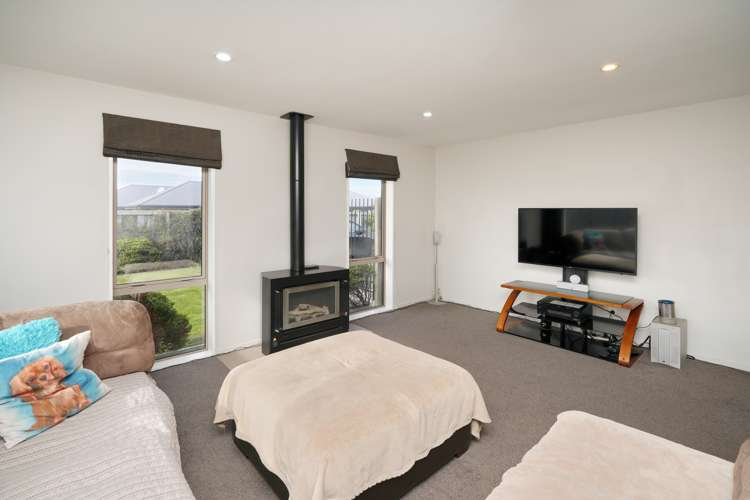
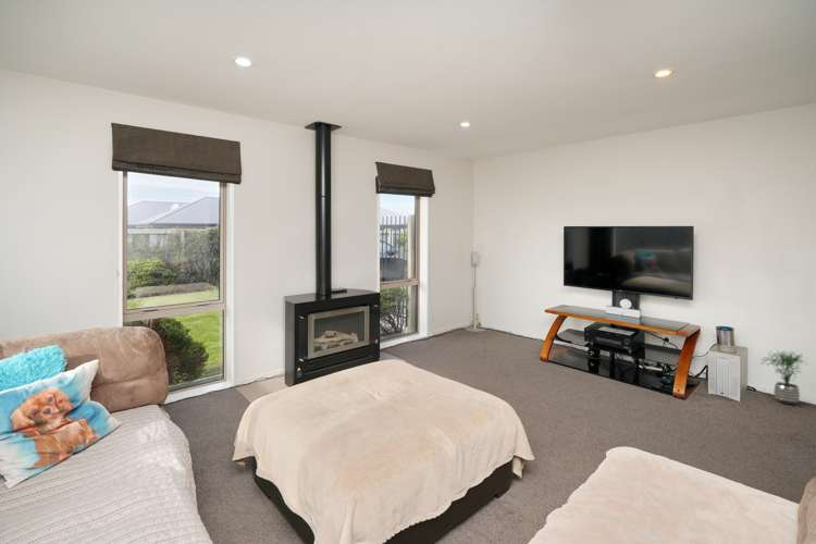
+ potted plant (784, 375)
